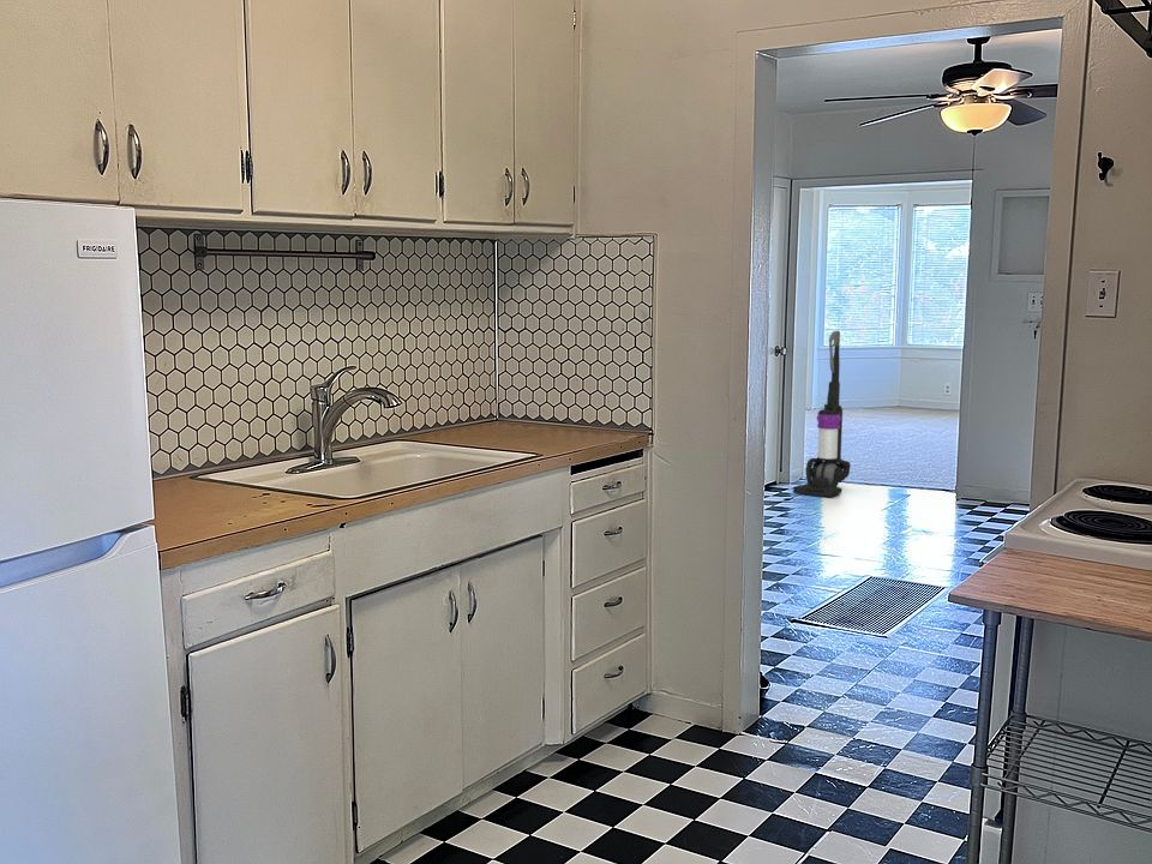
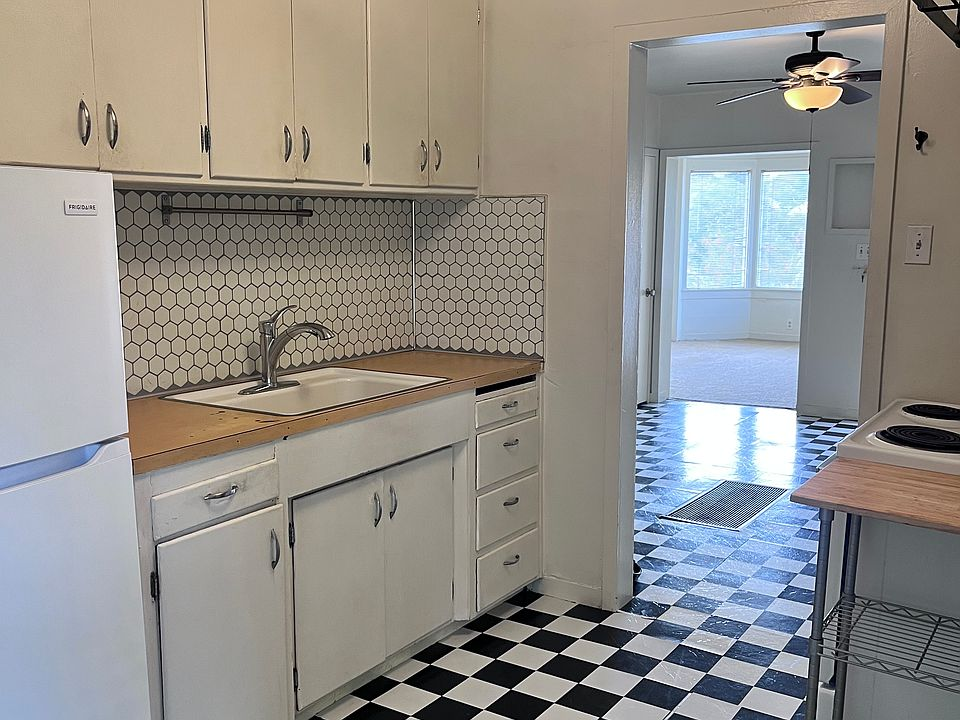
- vacuum cleaner (827, 412)
